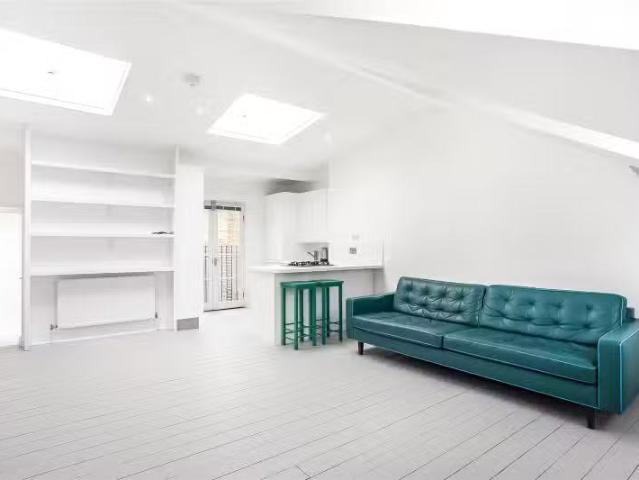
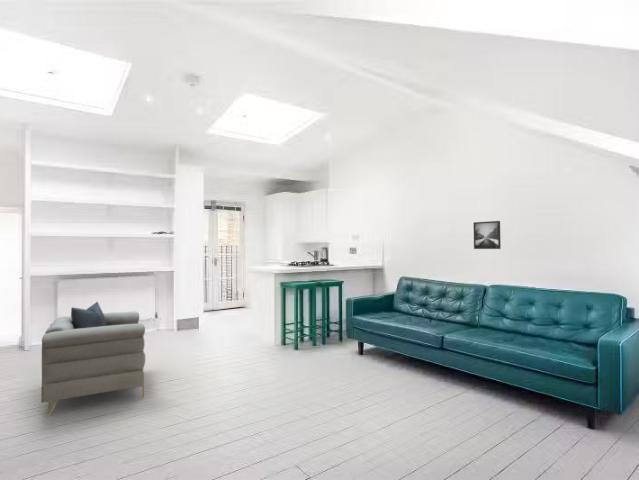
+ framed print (486, 235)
+ armchair (98, 347)
